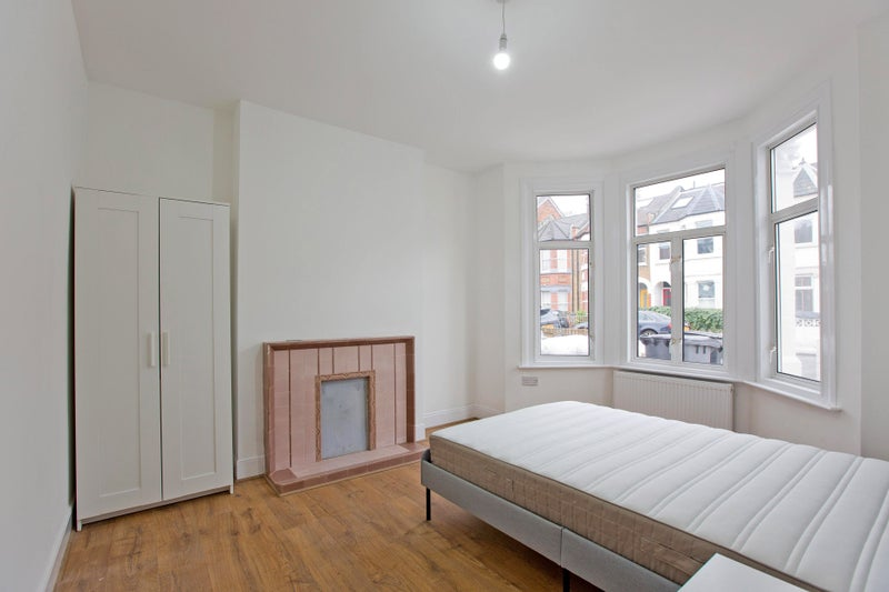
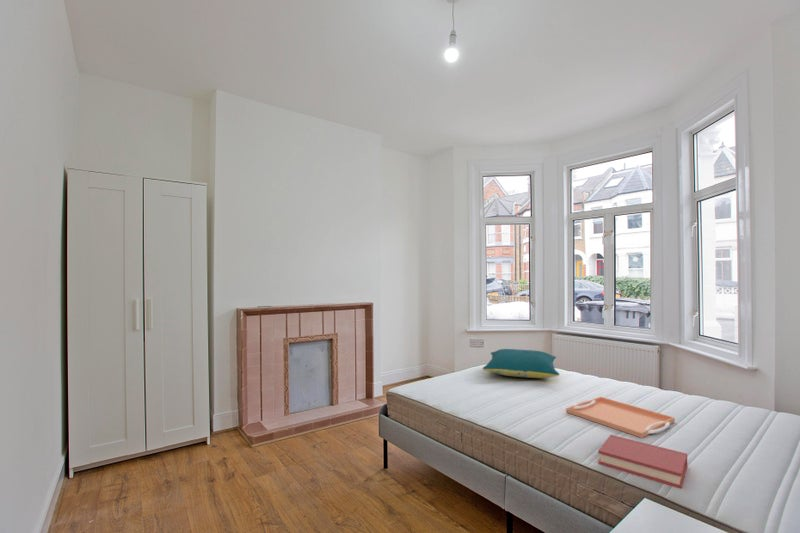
+ hardback book (642, 458)
+ serving tray (618, 414)
+ pillow (521, 362)
